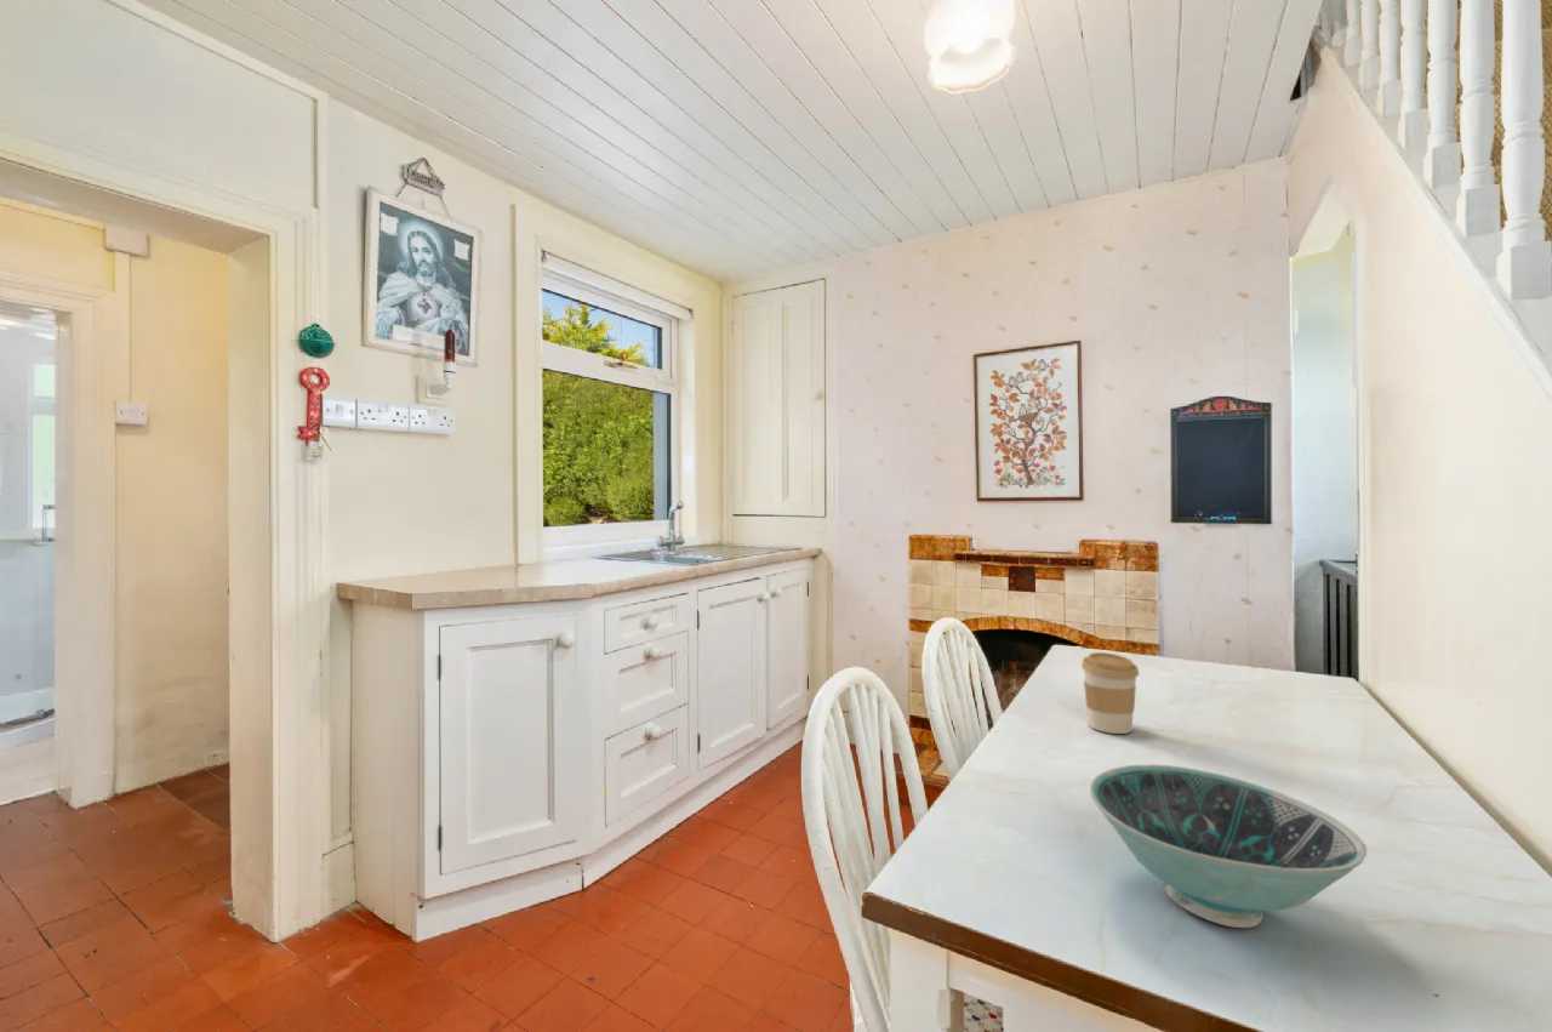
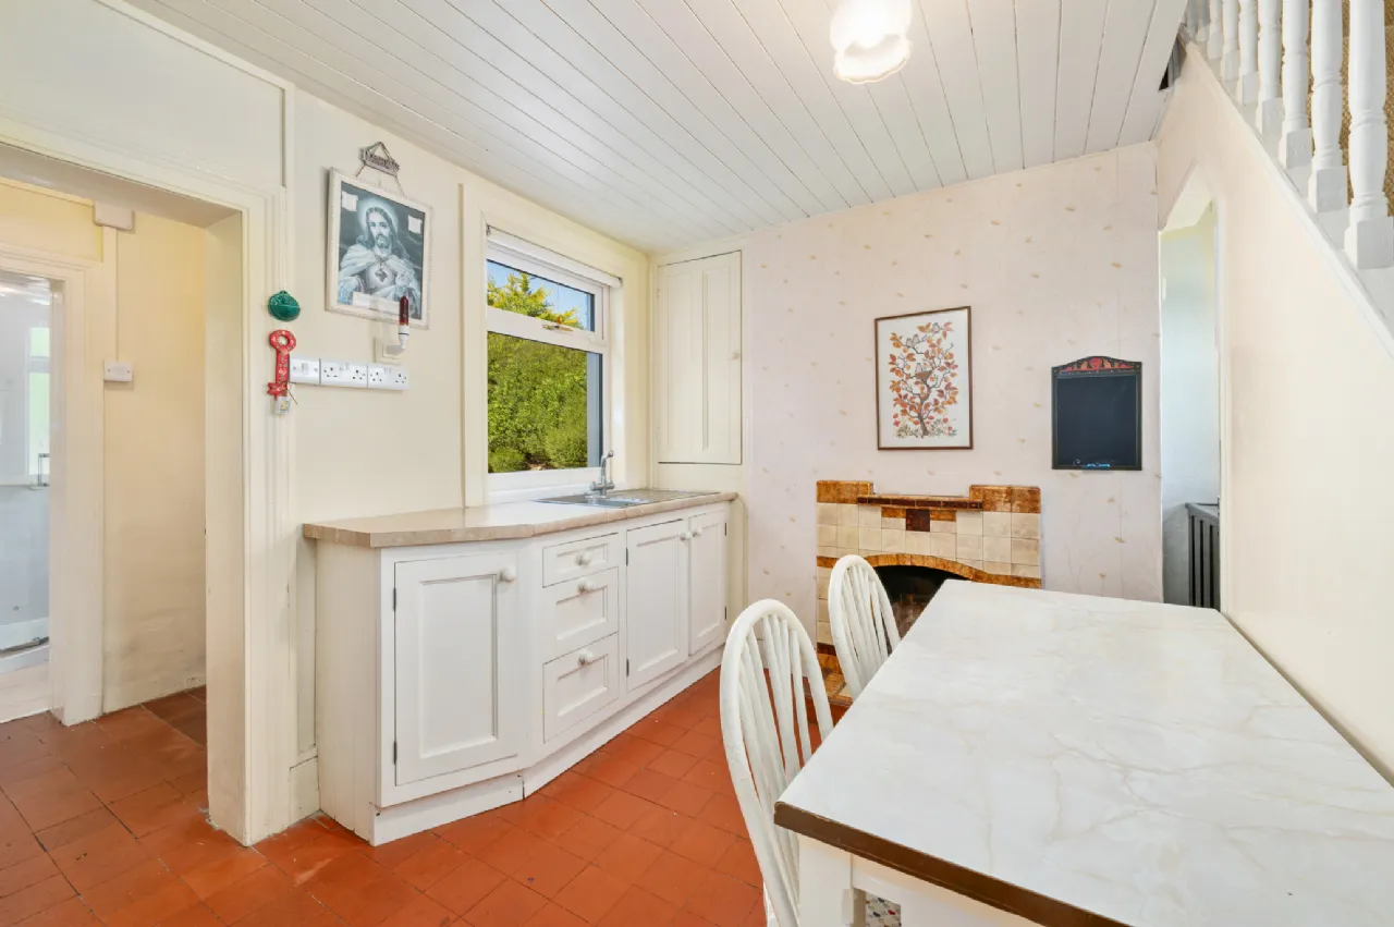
- bowl (1215, 855)
- coffee cup (1109, 691)
